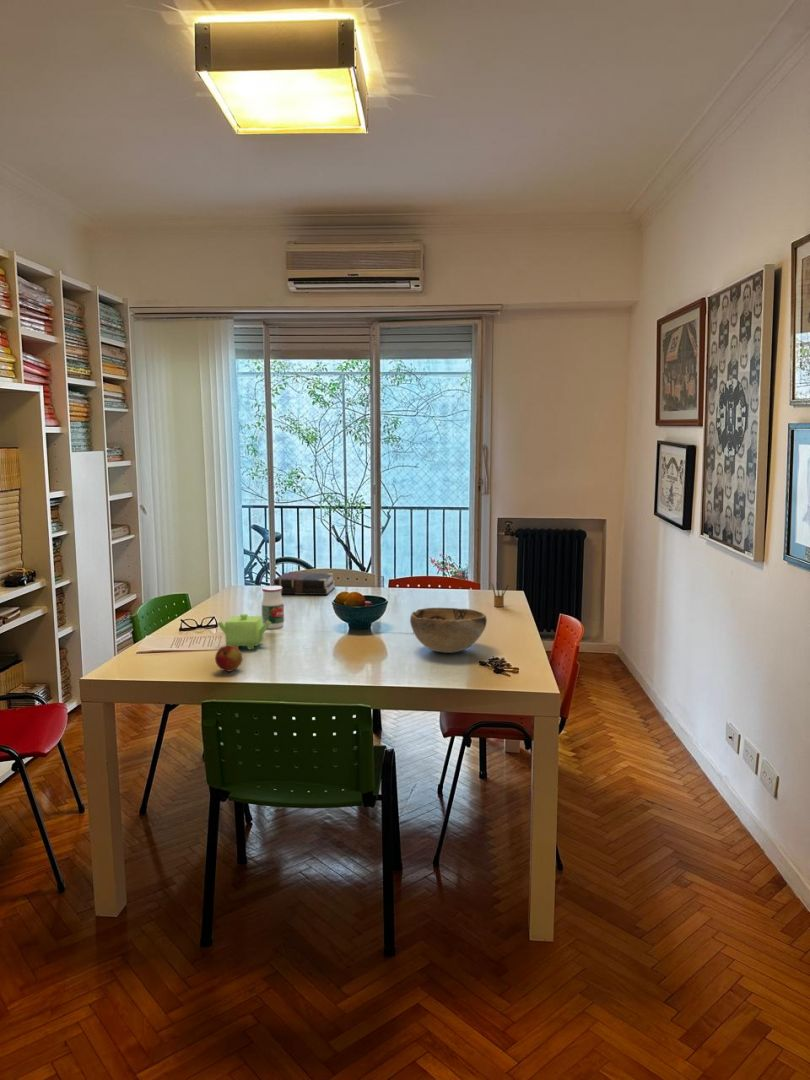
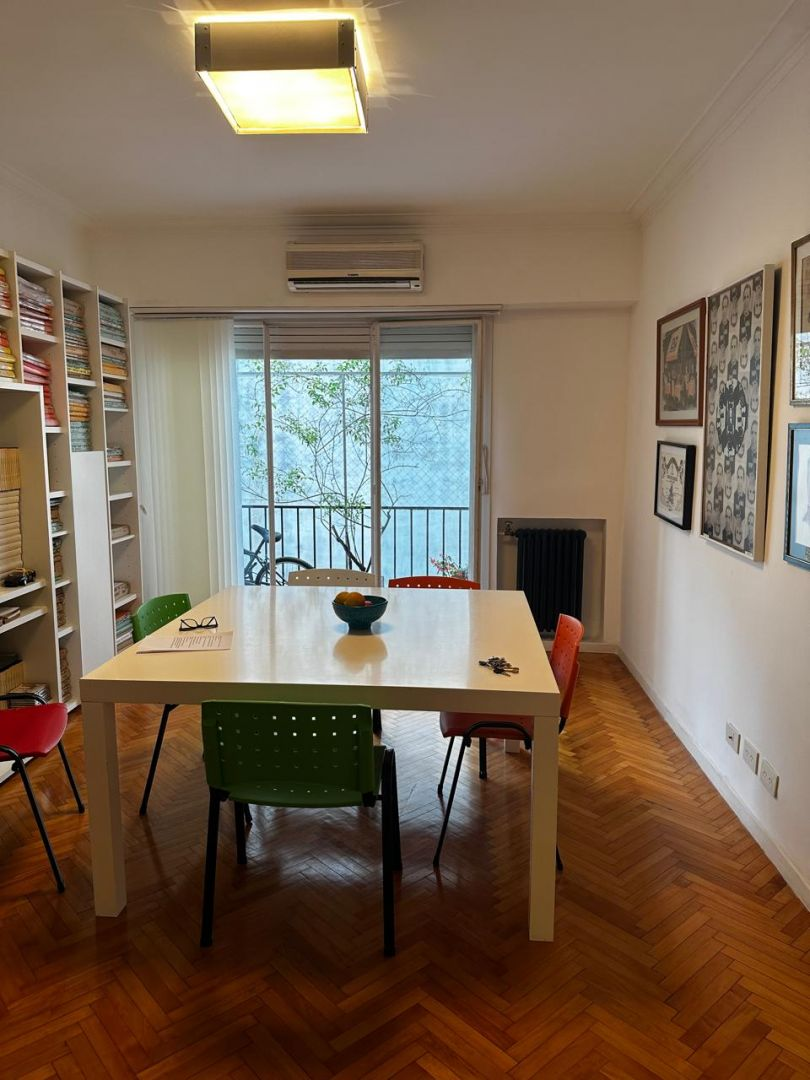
- jar (272, 607)
- pencil box (498, 594)
- decorative bowl (448, 631)
- apple (228, 658)
- teapot (245, 629)
- book (304, 583)
